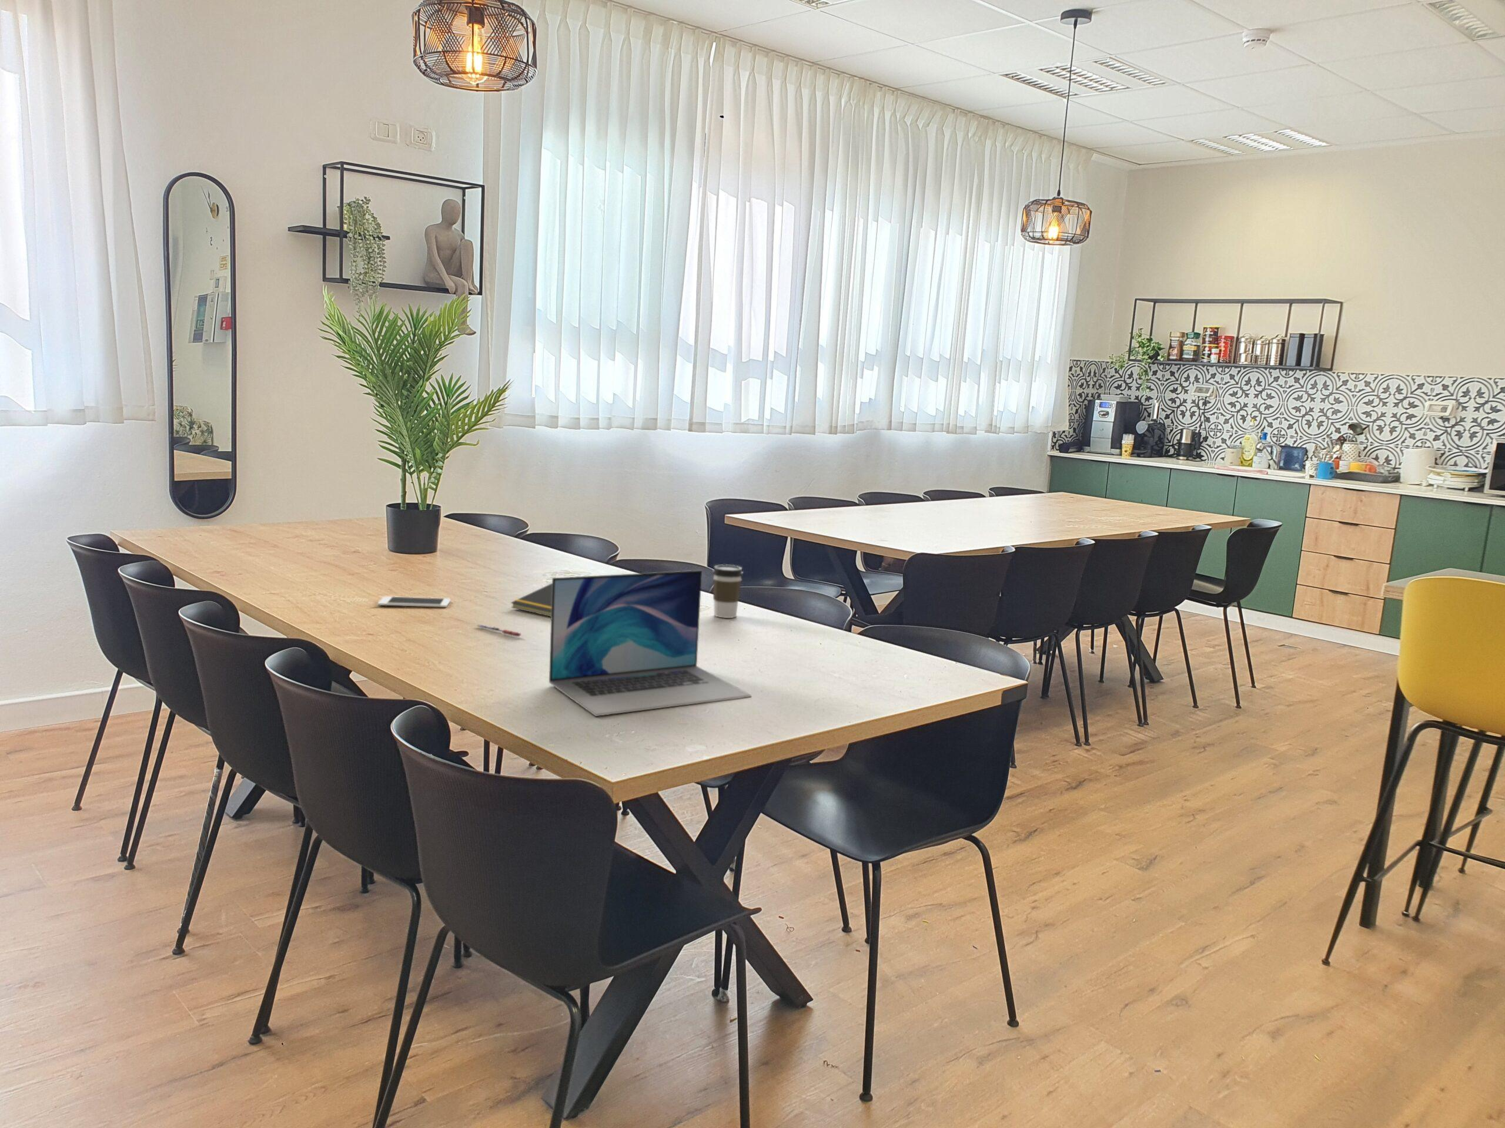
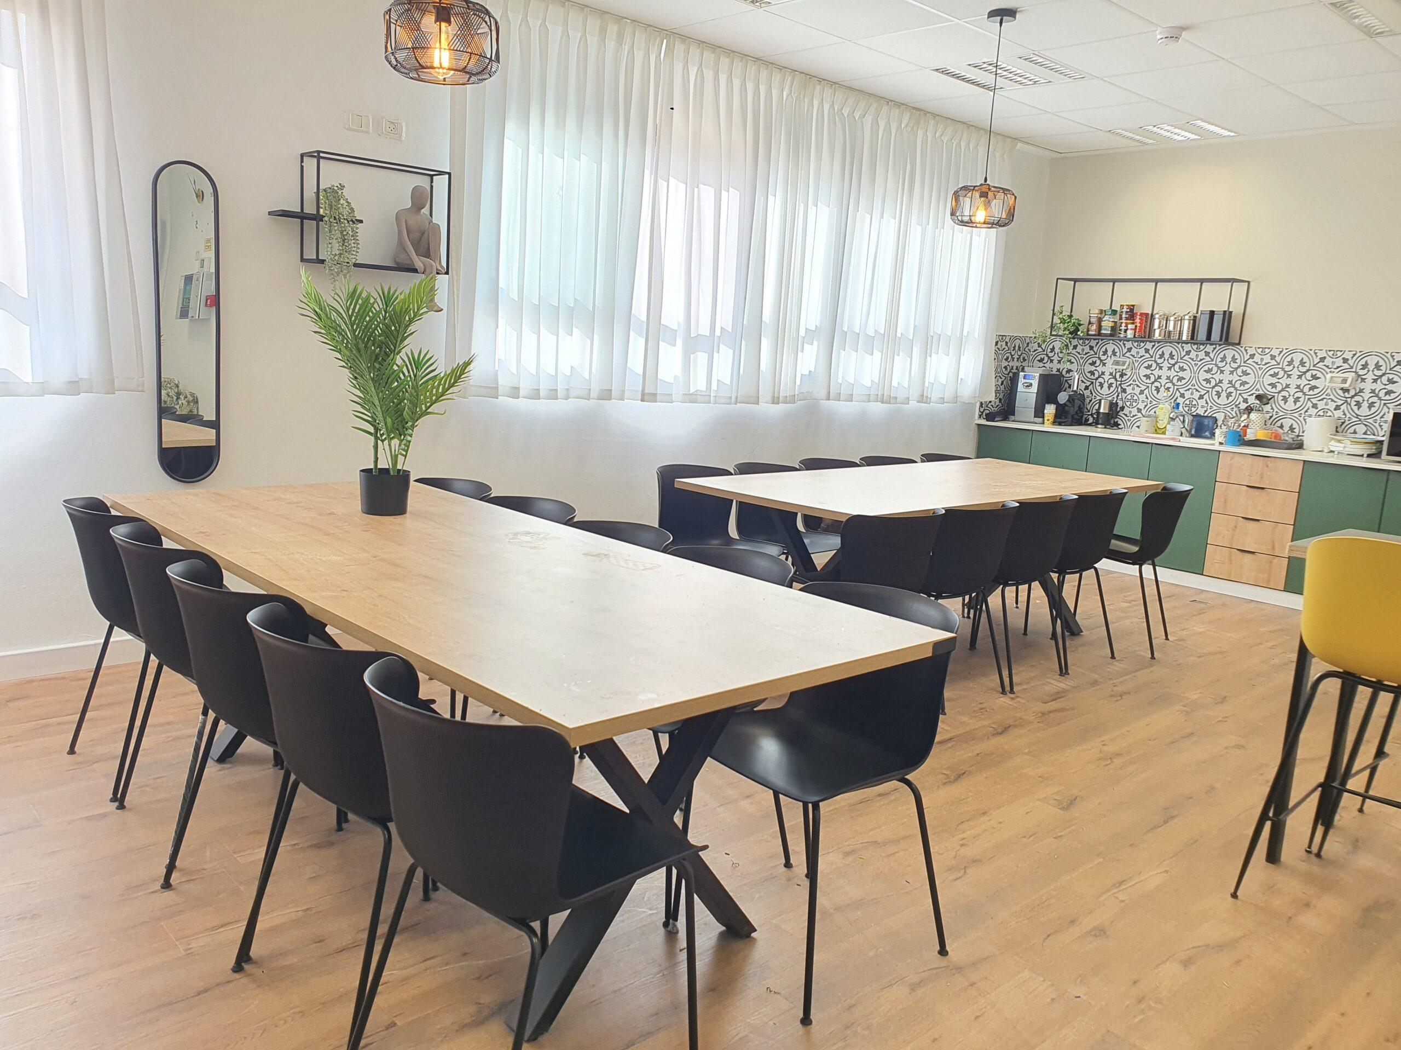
- coffee cup (726, 591)
- notepad (551, 602)
- cell phone (415, 602)
- laptop (652, 637)
- pen (498, 629)
